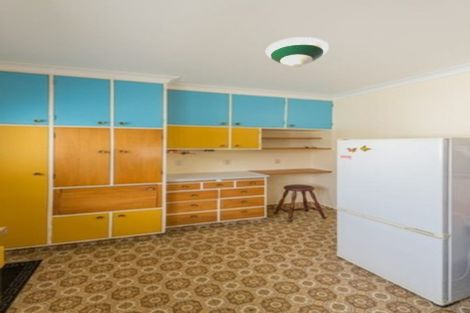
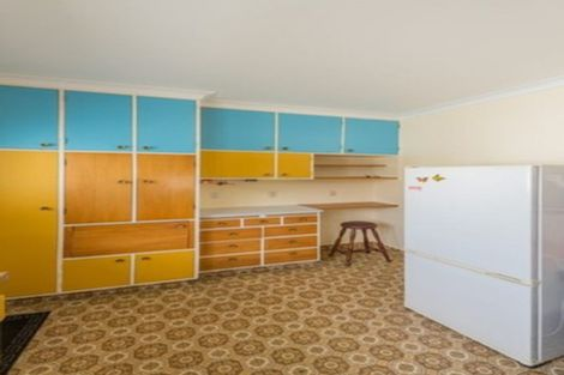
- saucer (296, 57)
